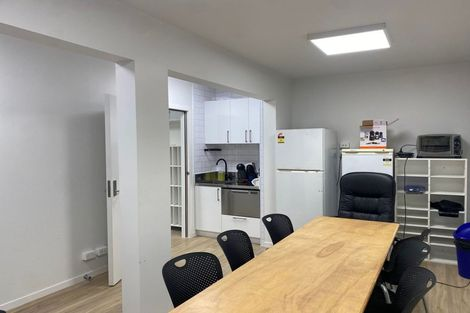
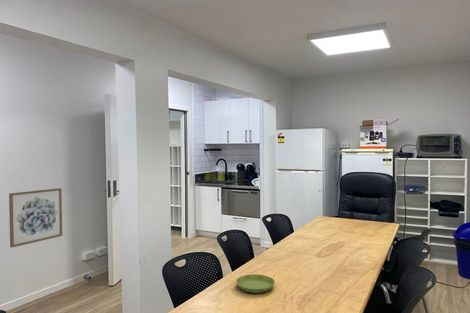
+ saucer (255, 284)
+ wall art (37, 216)
